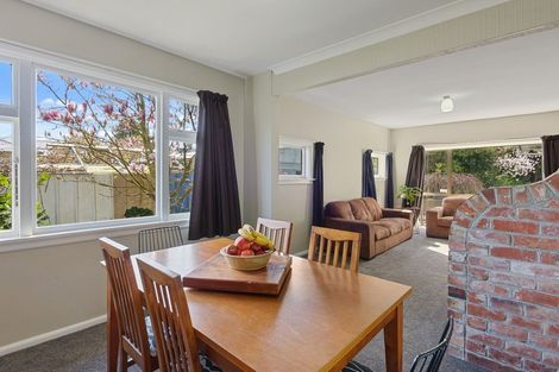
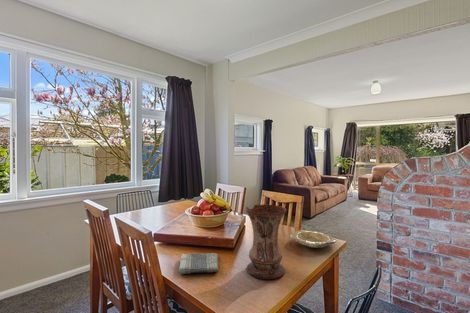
+ vase (265, 239)
+ dish towel (199, 261)
+ plate (312, 240)
